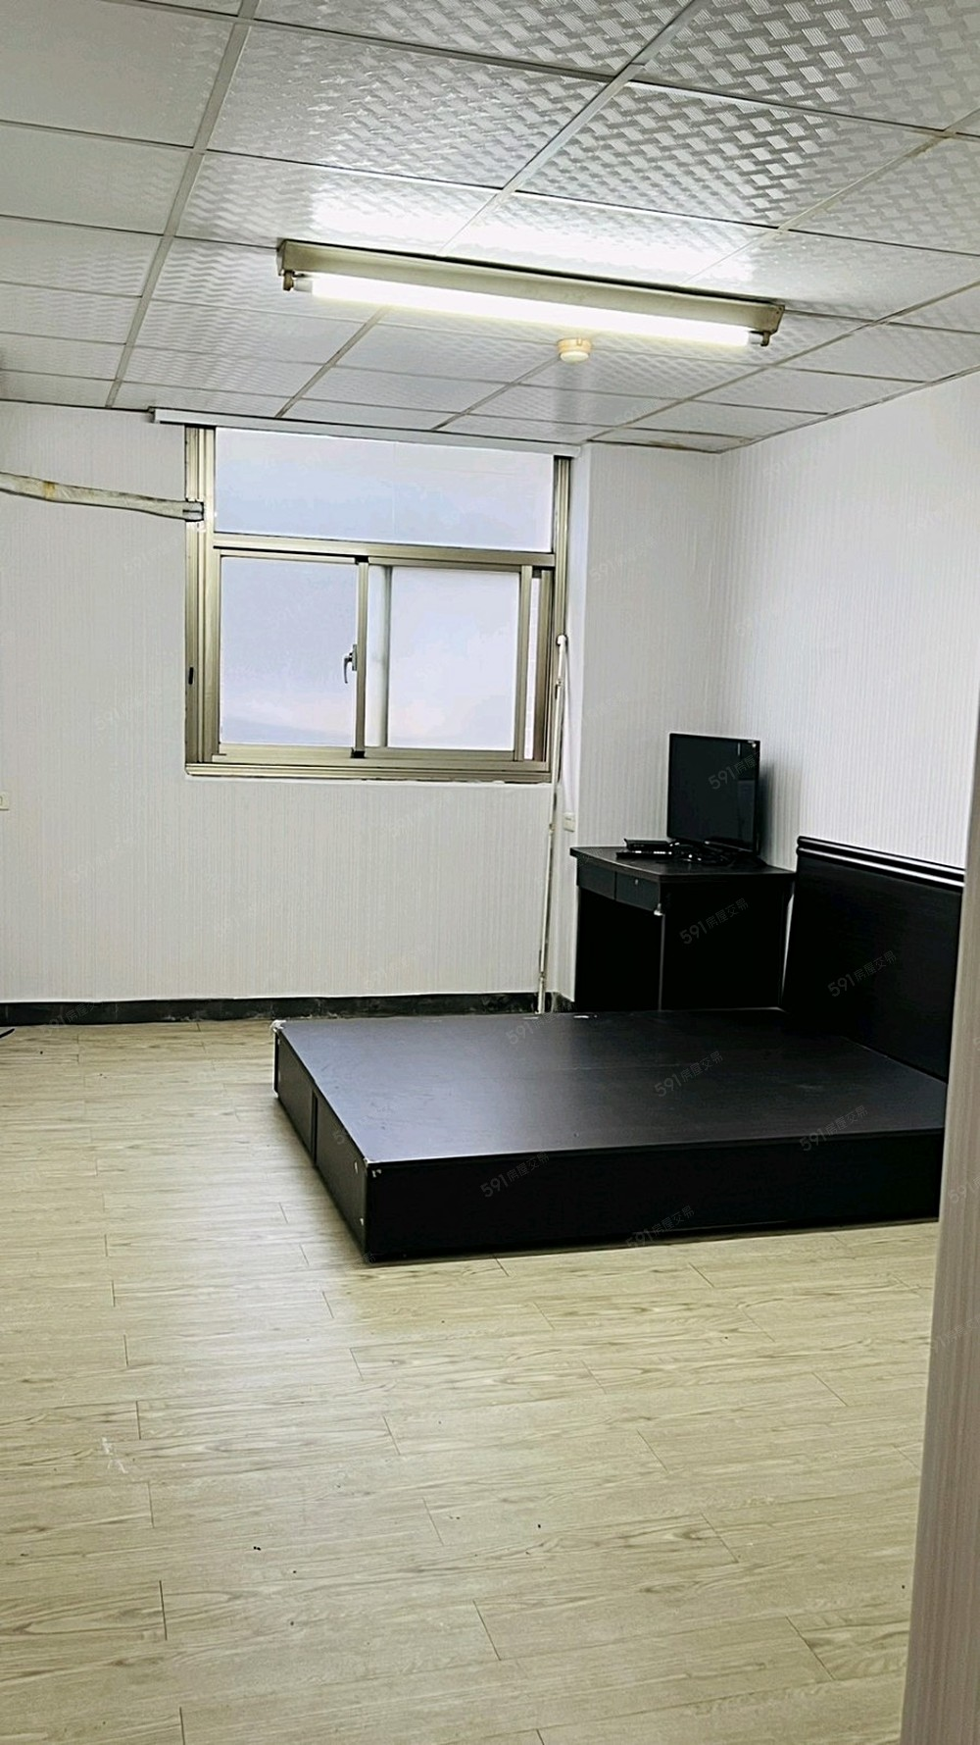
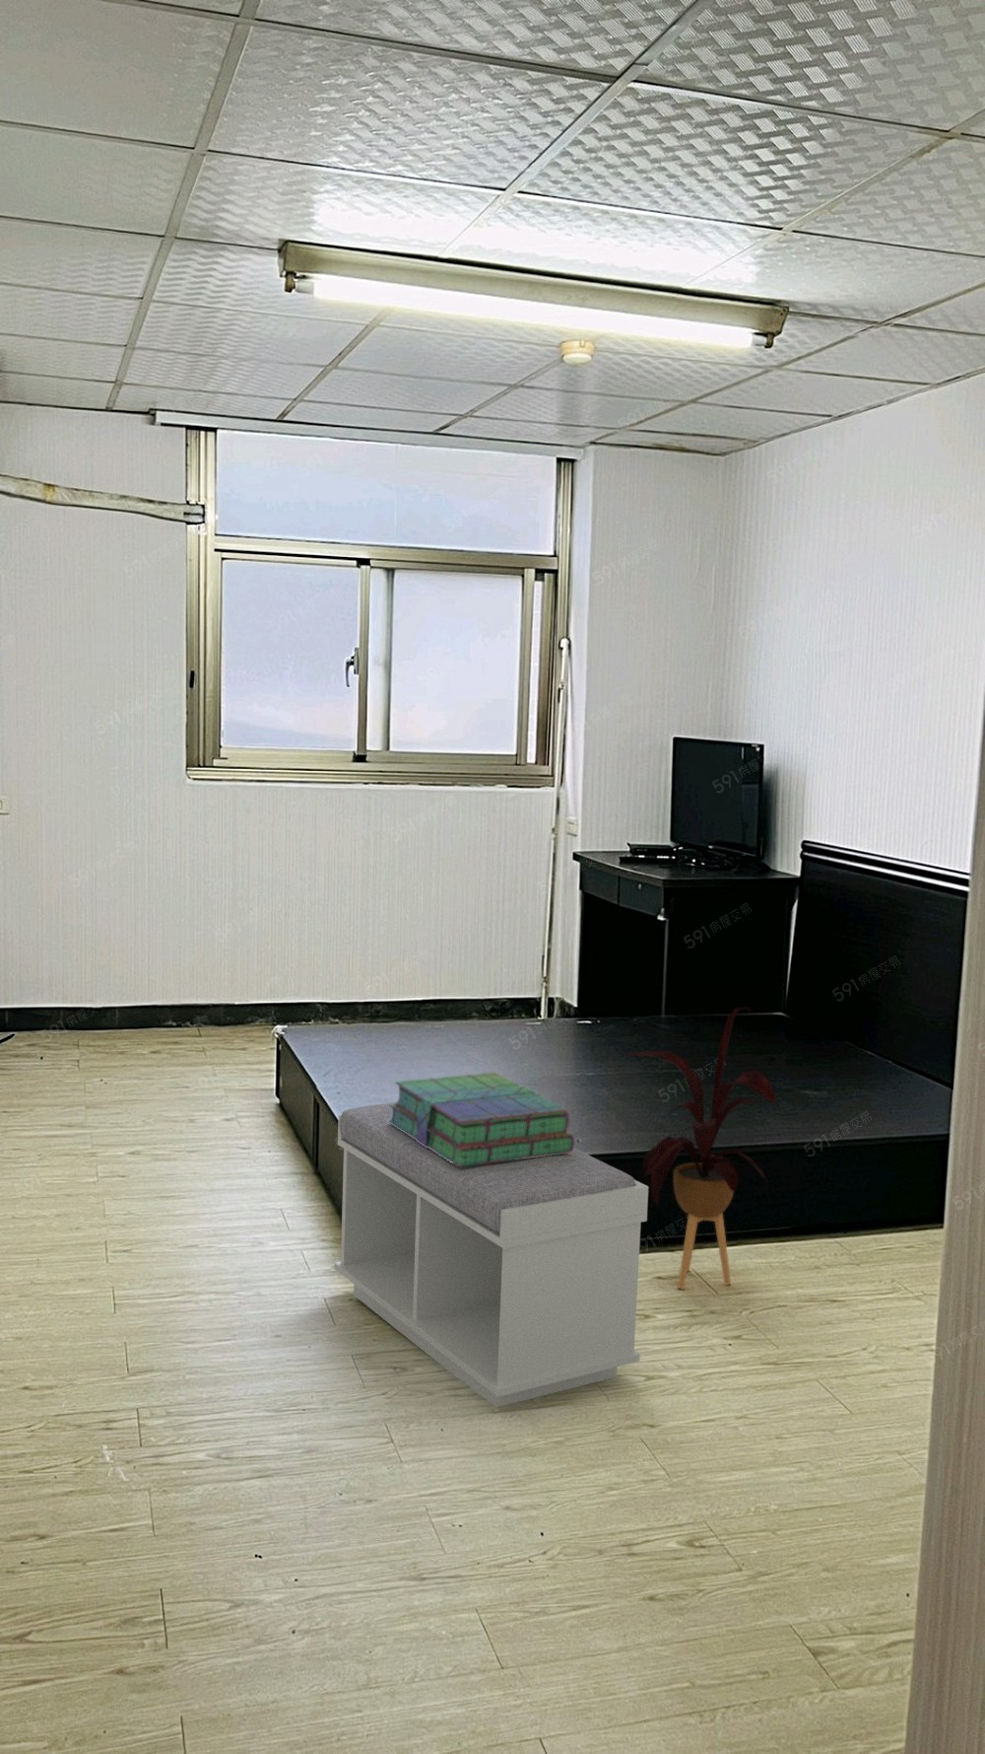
+ bench (478, 1236)
+ house plant (696, 1144)
+ stack of books (479, 1116)
